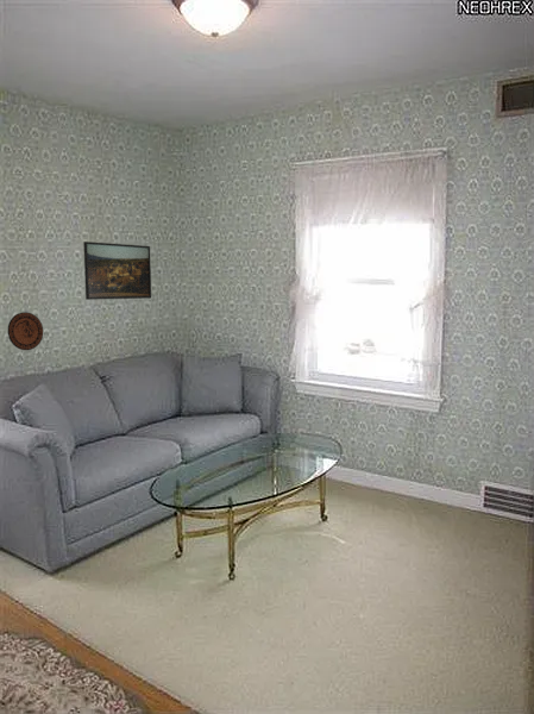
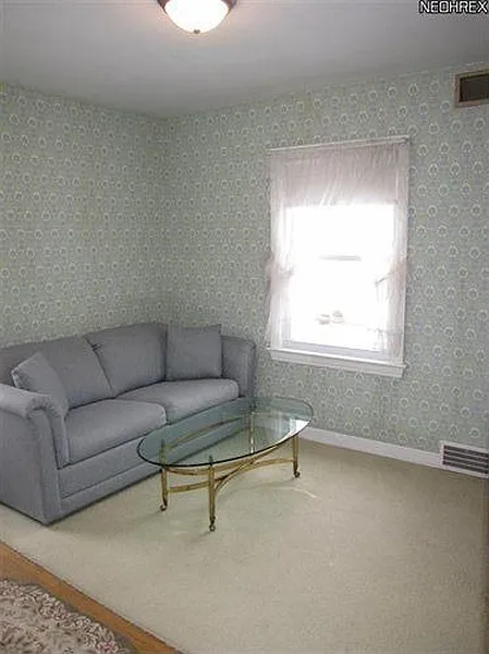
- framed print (119, 271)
- decorative plate (25, 331)
